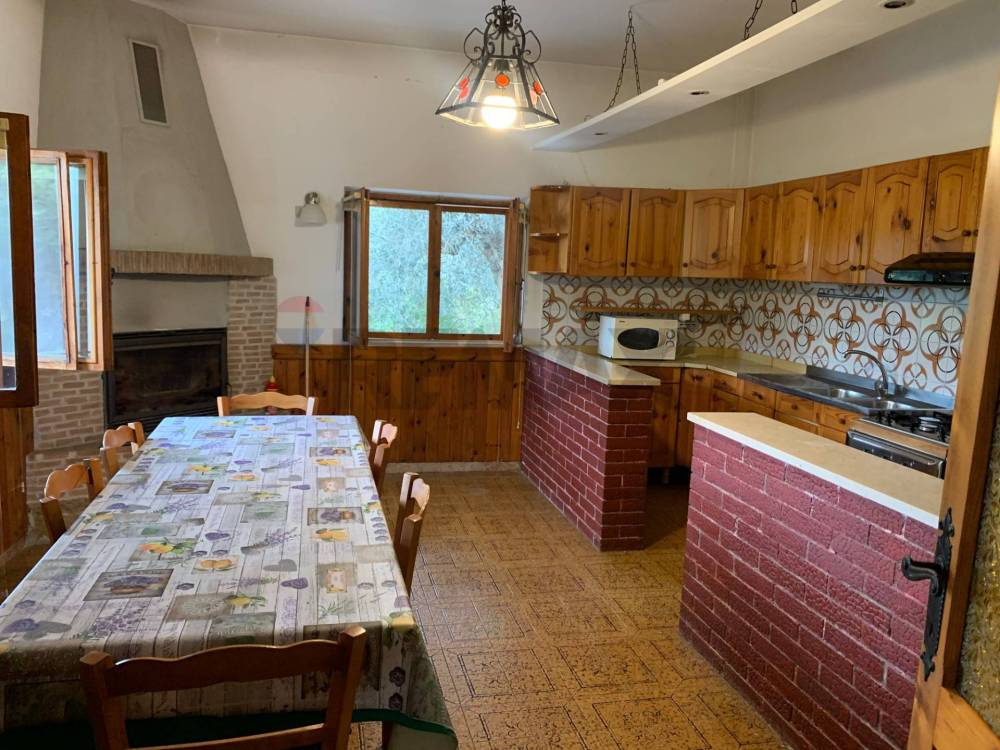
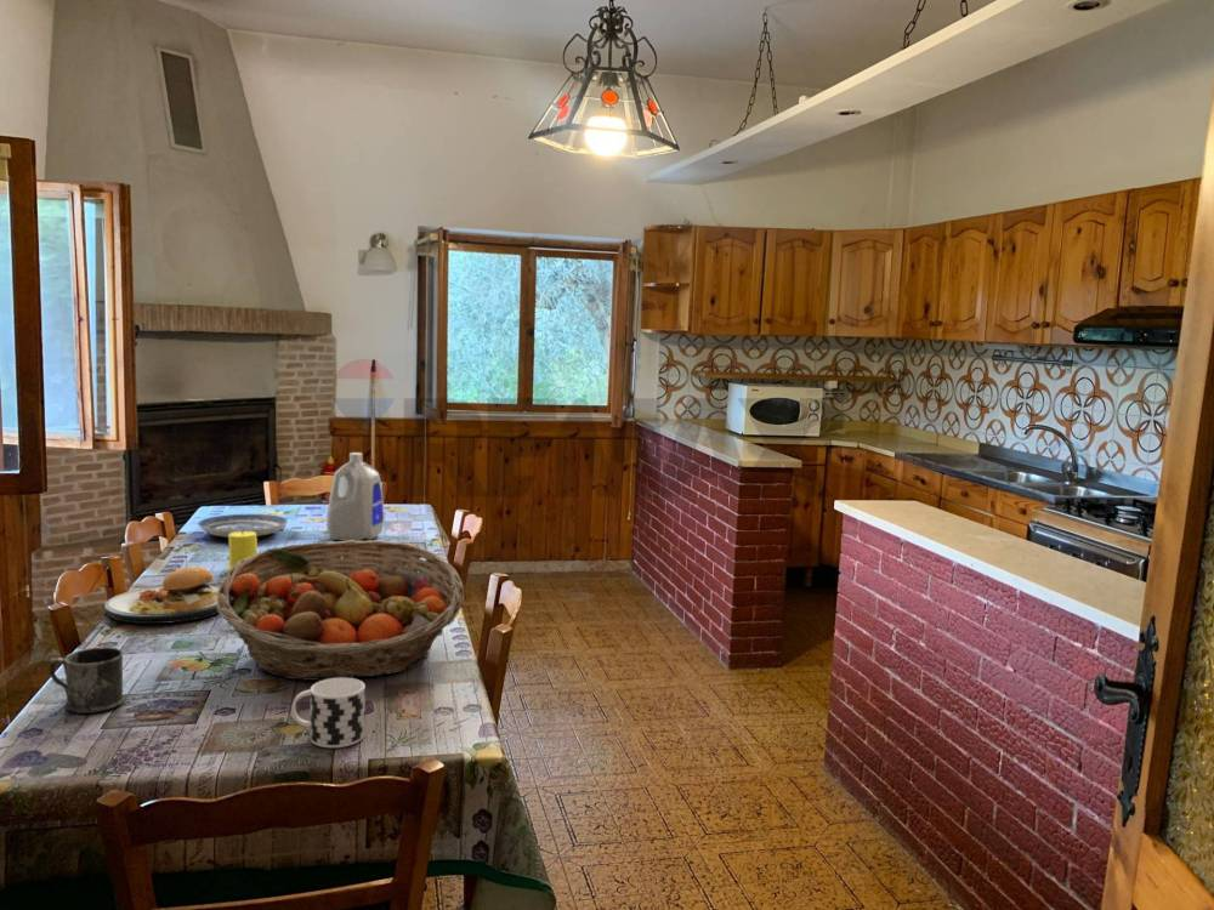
+ plate (170, 578)
+ plate (243, 527)
+ cup (328, 712)
+ candle (240, 551)
+ bottle (354, 495)
+ fruit basket (344, 607)
+ mug (86, 679)
